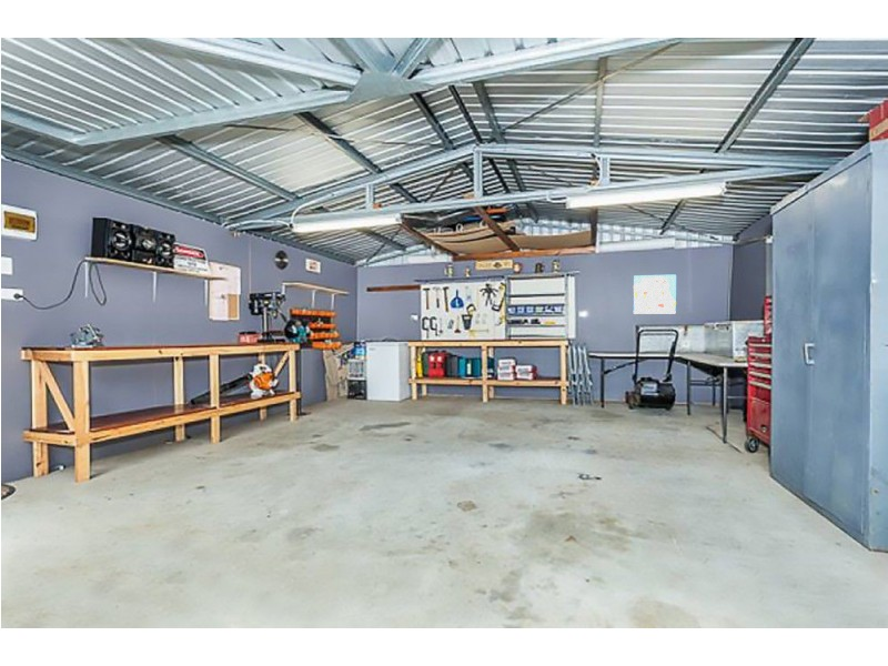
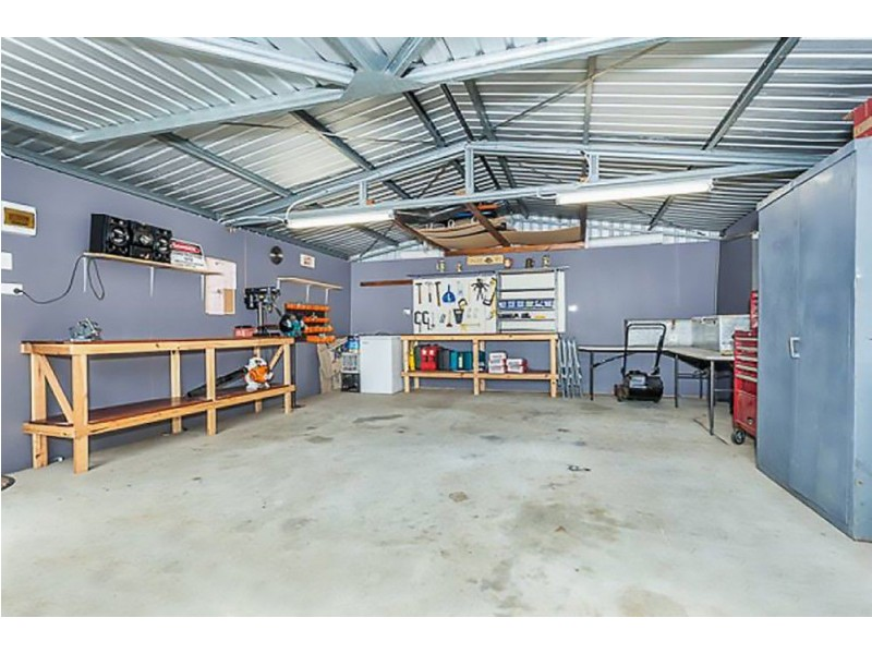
- wall art (654, 294)
